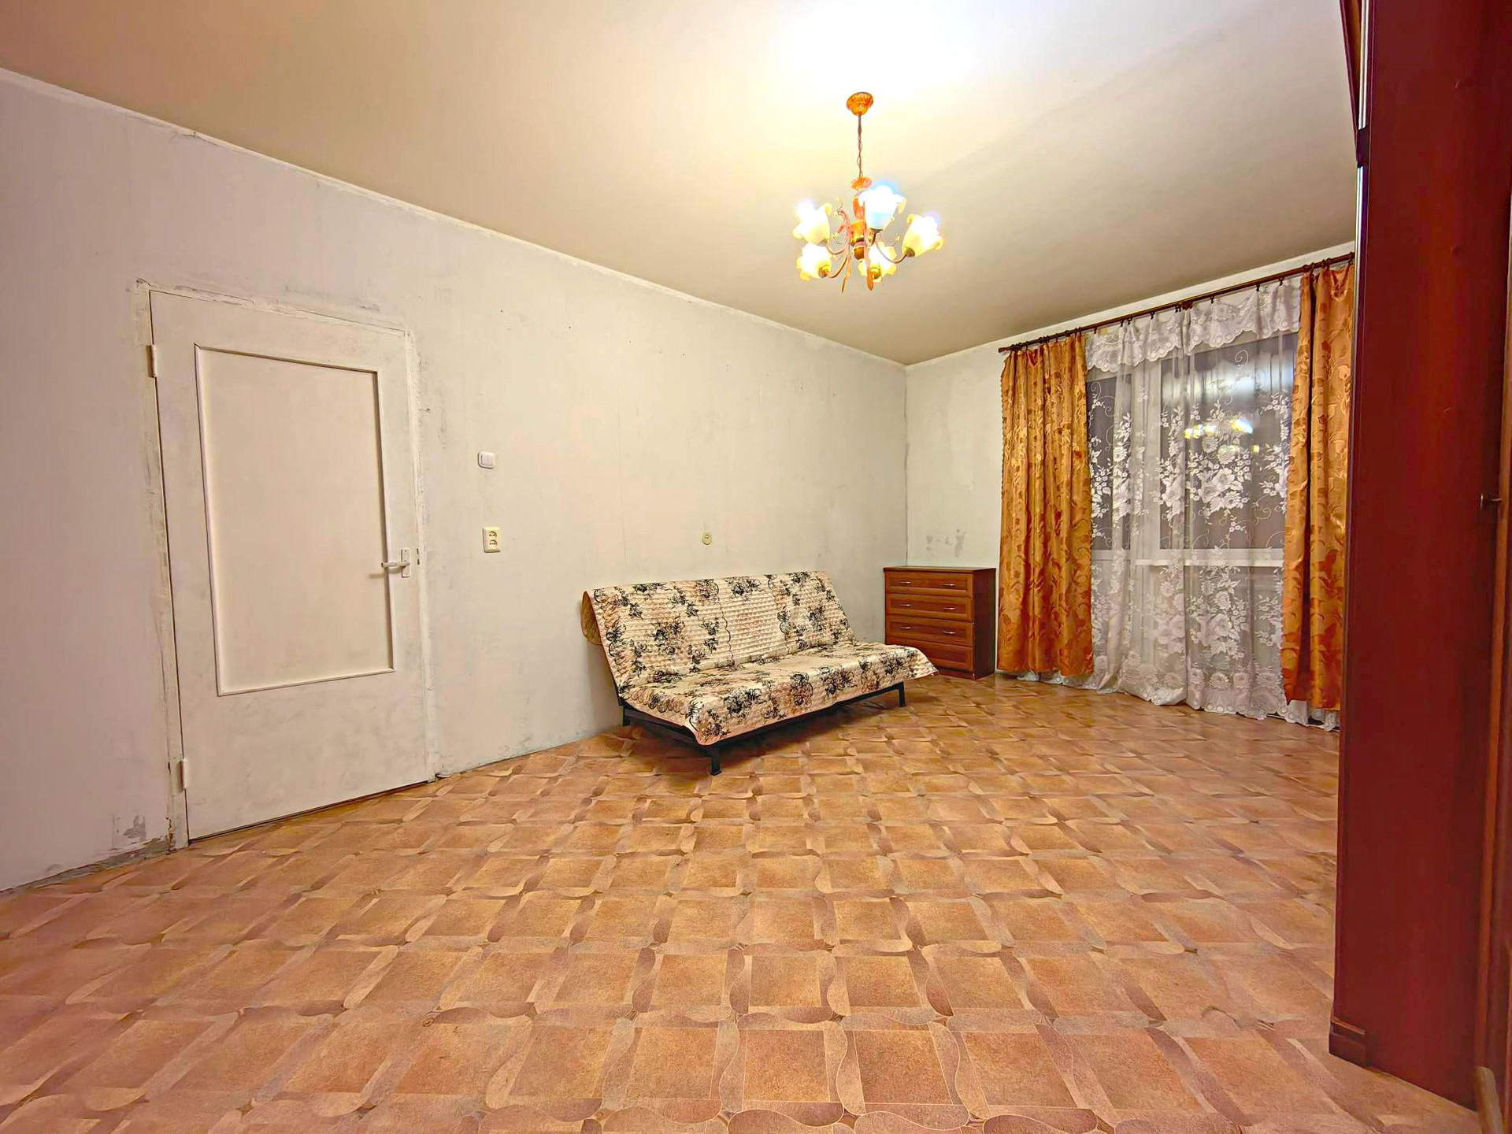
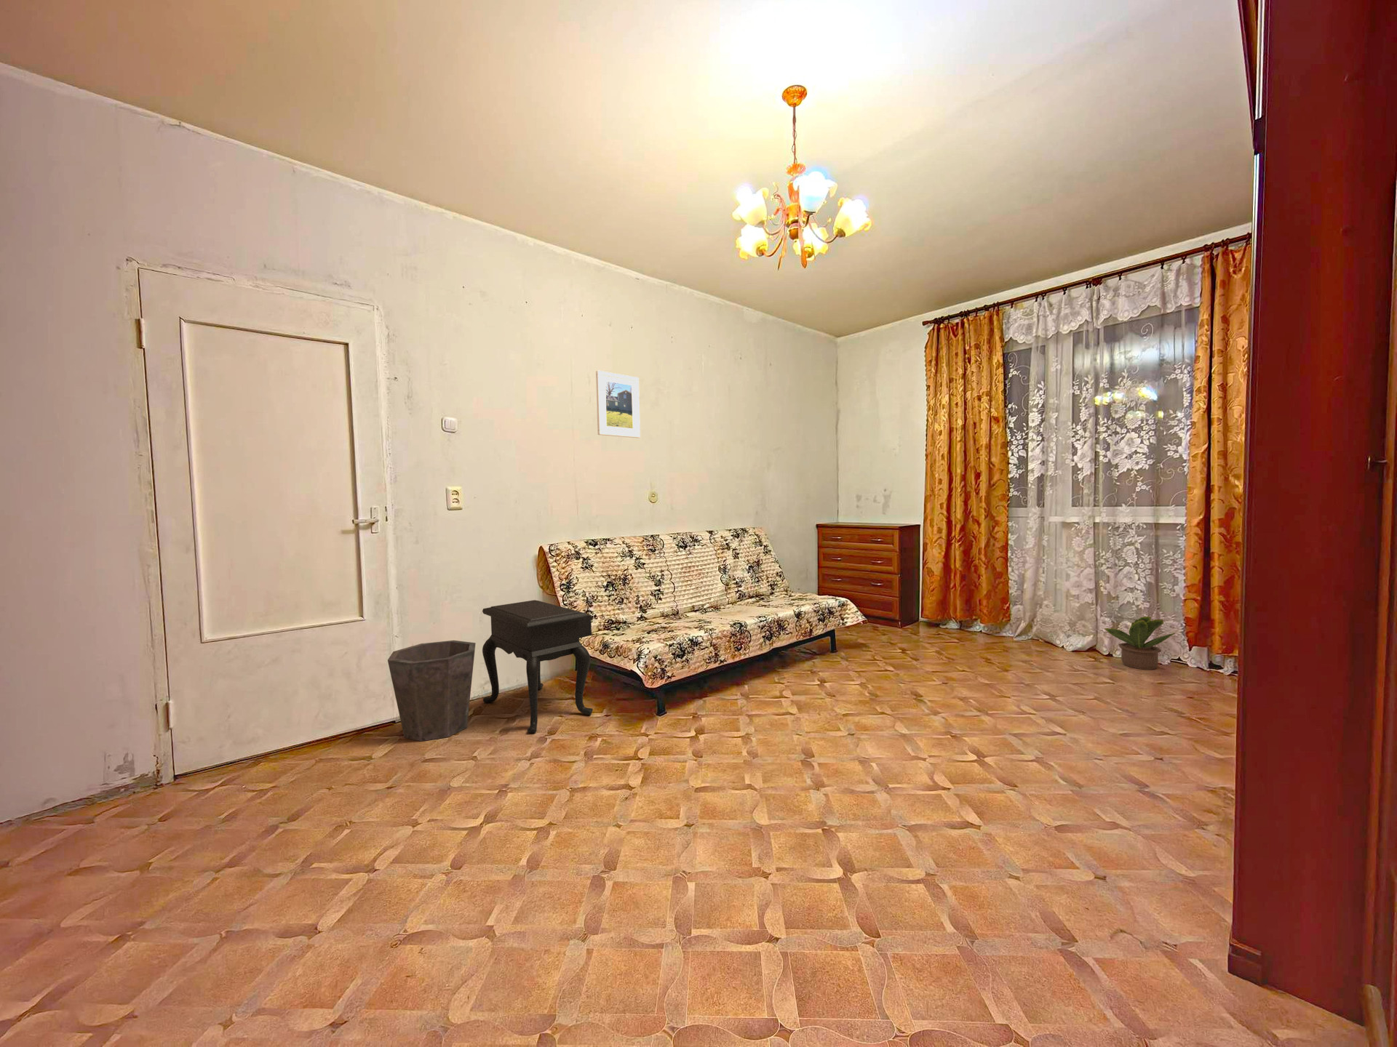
+ waste bin (436, 690)
+ side table (542, 657)
+ potted plant (1138, 640)
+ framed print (618, 405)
